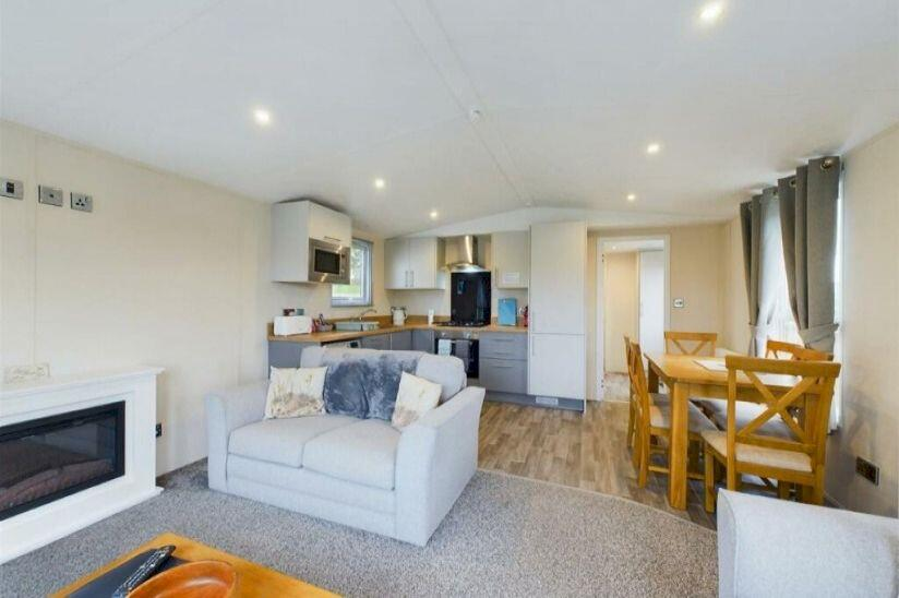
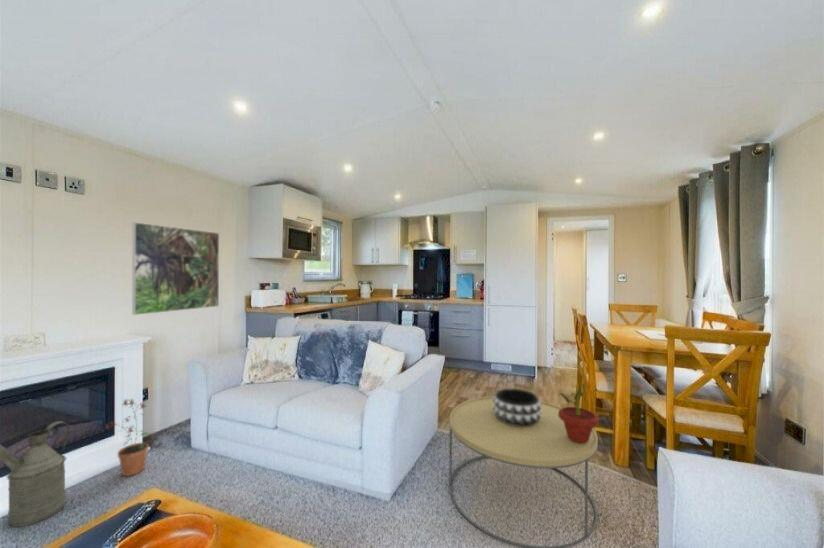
+ coffee table (518, 457)
+ potted plant (577, 409)
+ potted plant (129, 437)
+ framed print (180, 269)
+ decorative bowl (516, 404)
+ watering can (33, 472)
